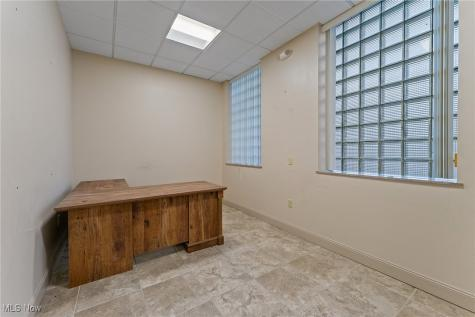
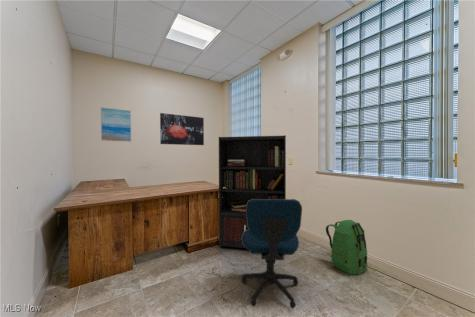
+ office chair (270, 241)
+ backpack (346, 242)
+ bookcase (263, 190)
+ wall art (116, 125)
+ wall art (183, 130)
